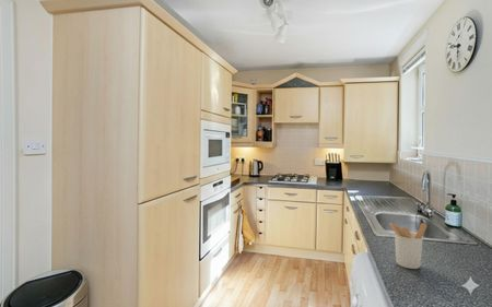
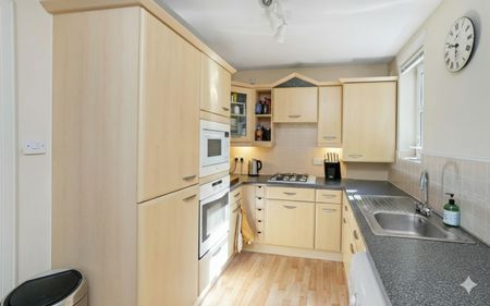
- utensil holder (406, 243)
